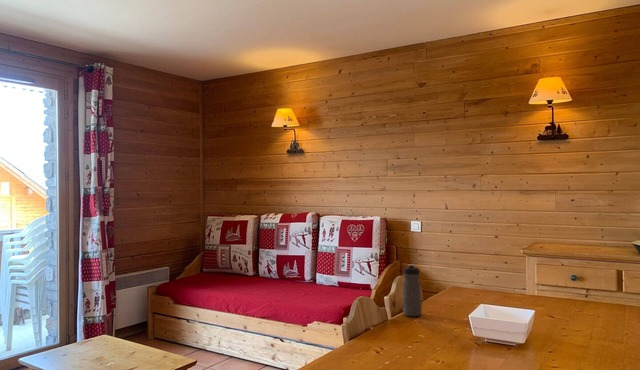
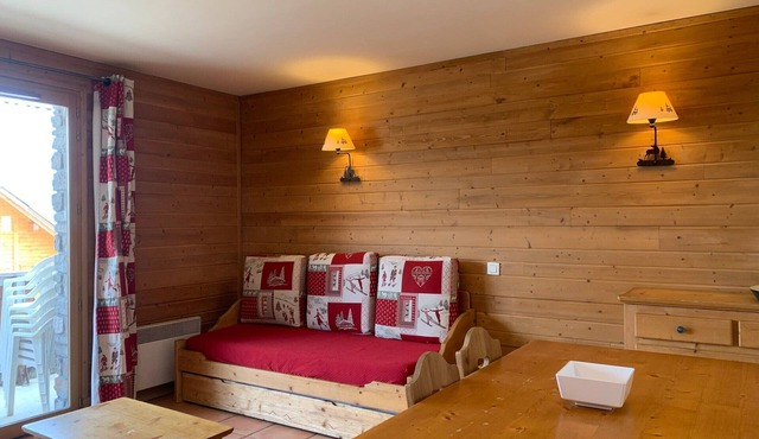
- water bottle (411, 289)
